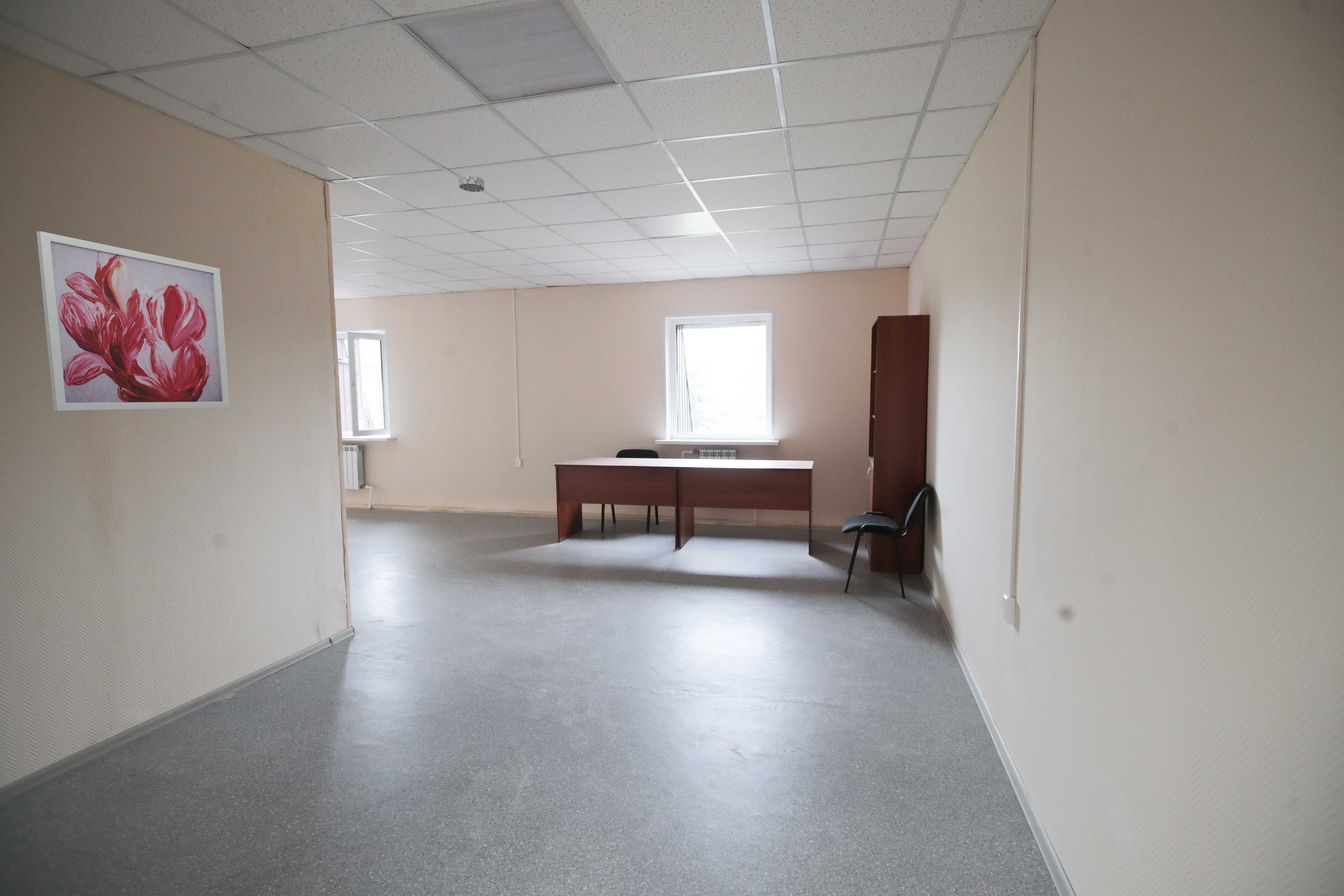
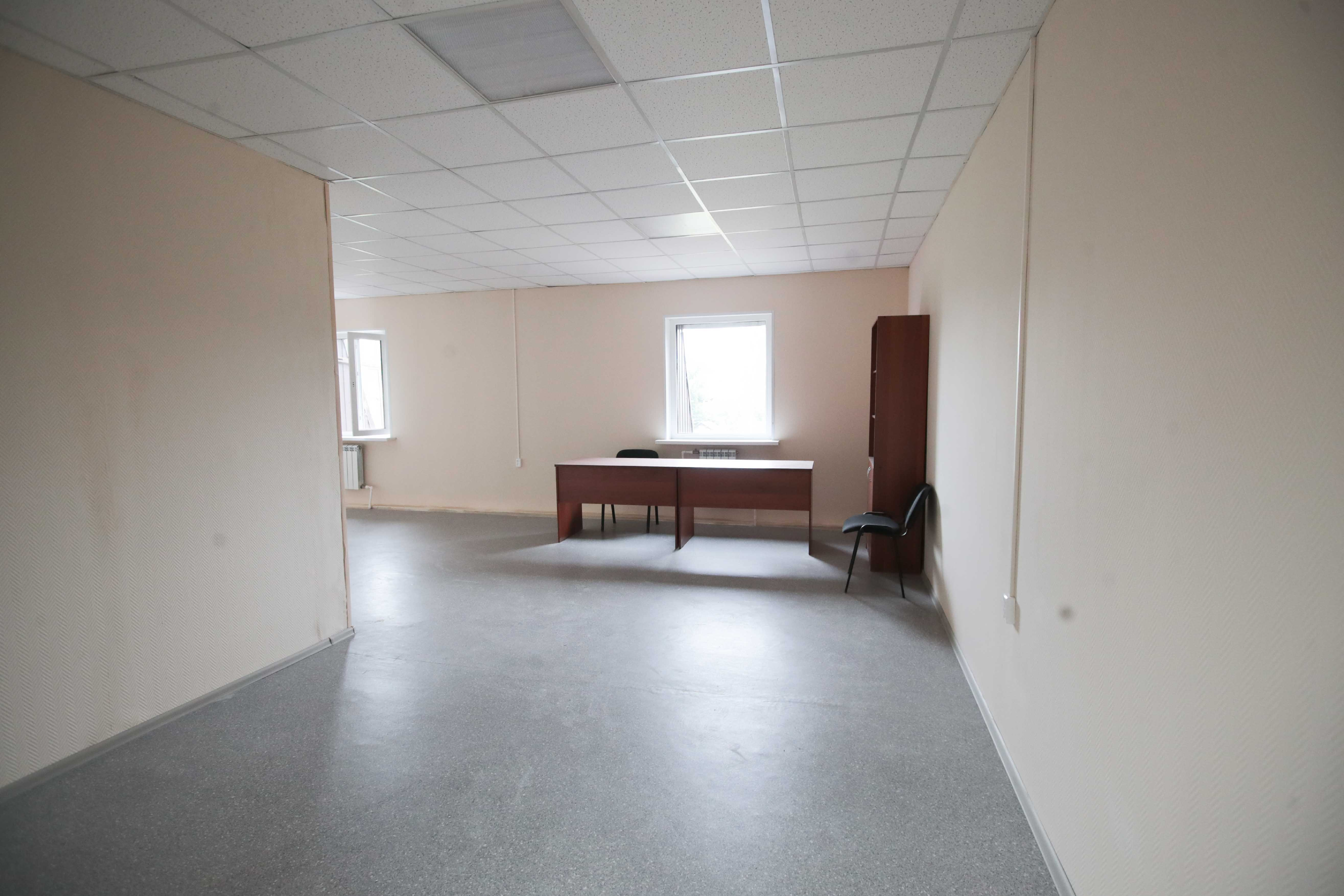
- wall art (146, 331)
- smoke detector (472, 183)
